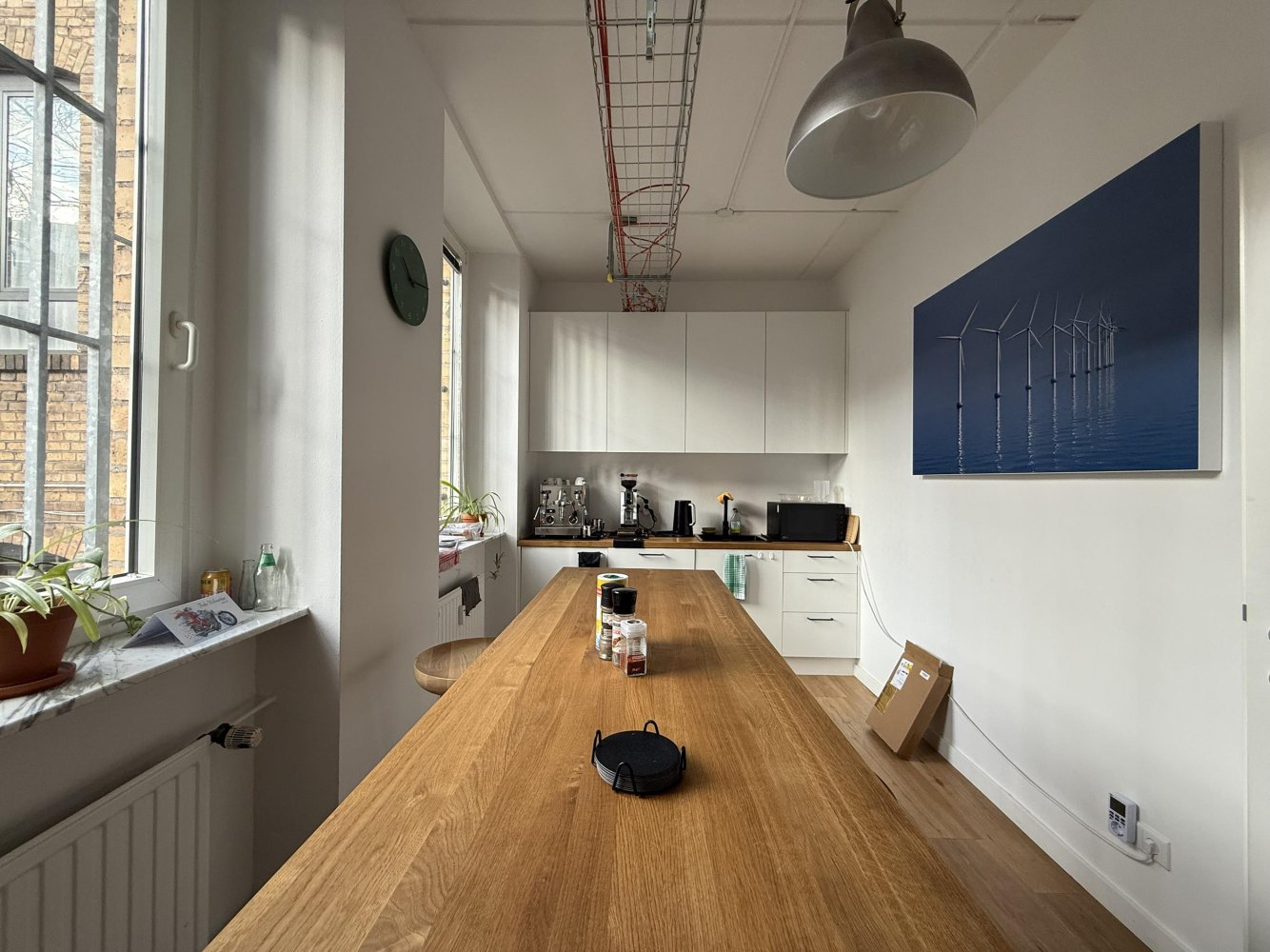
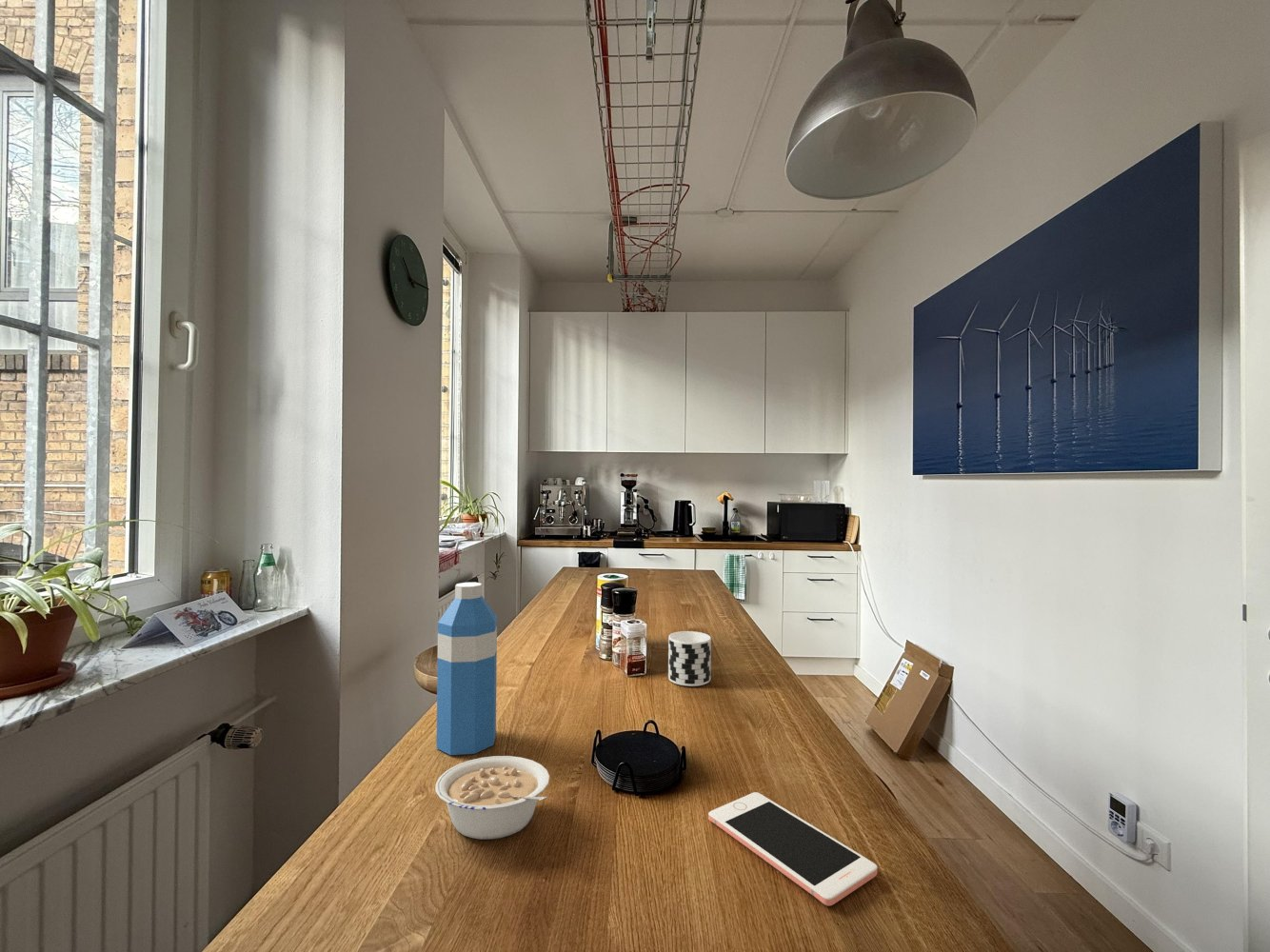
+ cup (690, 655)
+ cell phone (786, 841)
+ water bottle (467, 663)
+ legume (497, 795)
